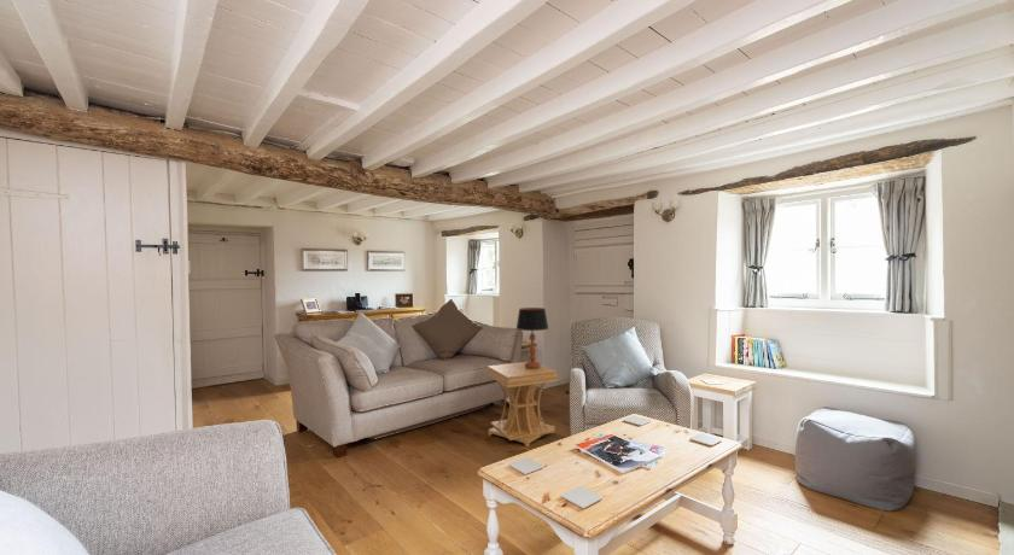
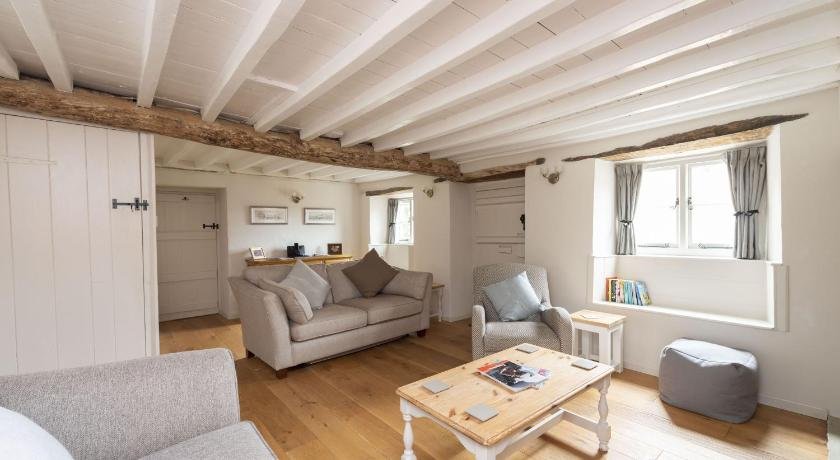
- side table (521, 401)
- table lamp (532, 338)
